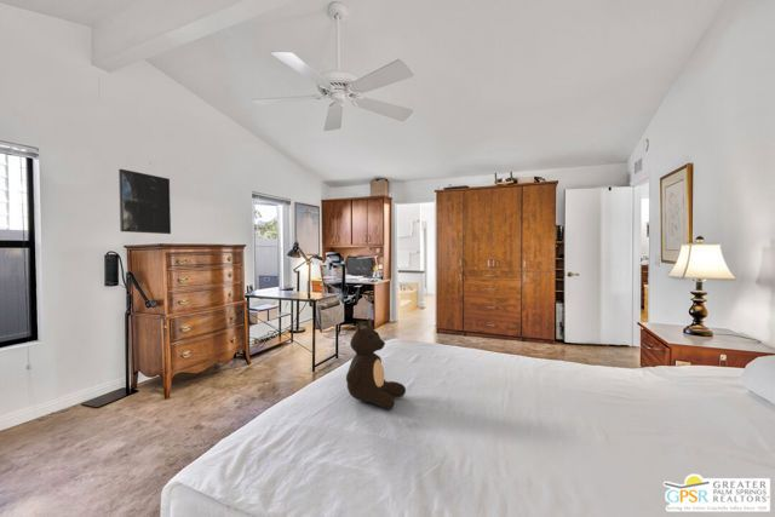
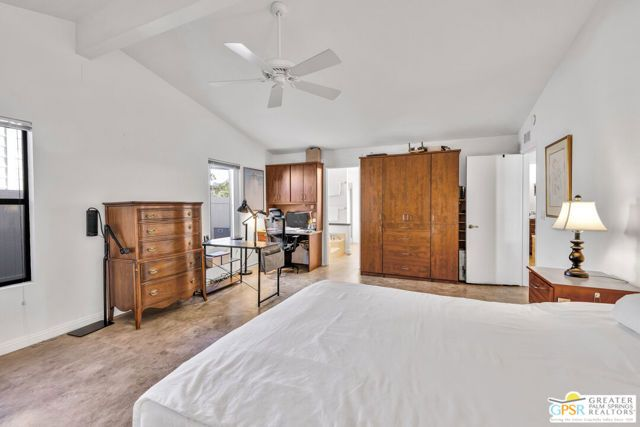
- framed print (147, 203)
- teddy bear (375, 360)
